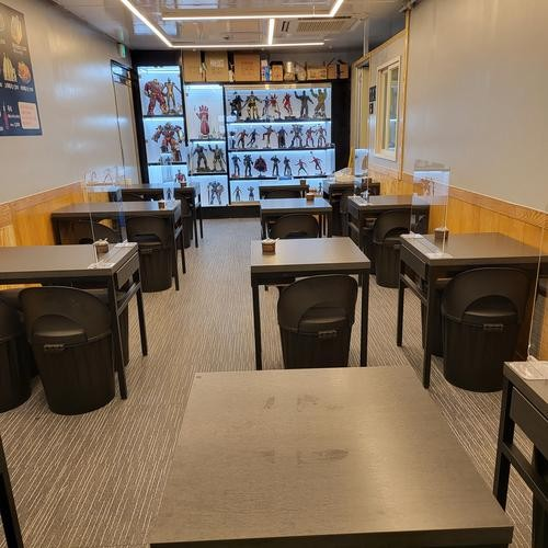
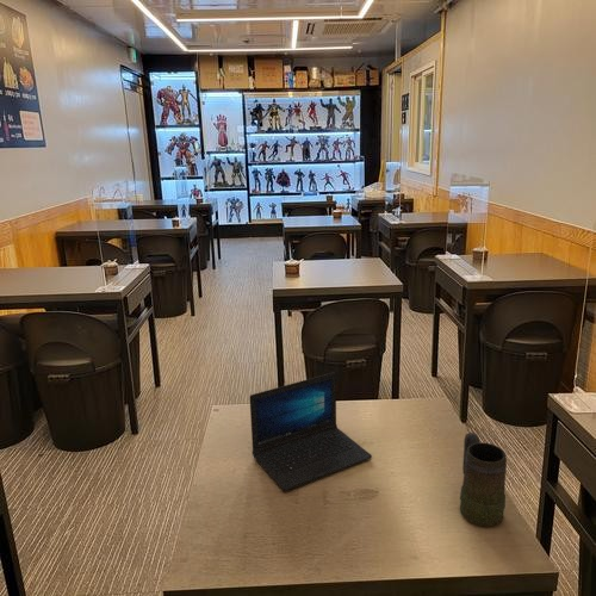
+ laptop (310, 427)
+ mug (479, 476)
